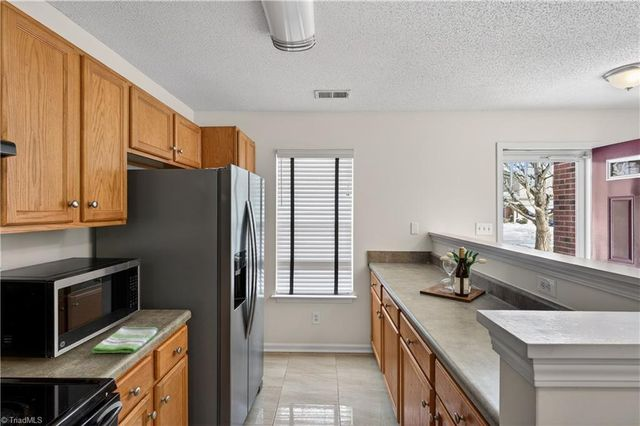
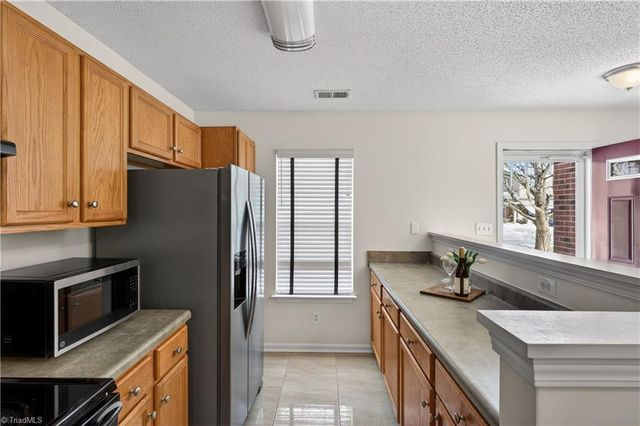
- dish towel (127, 338)
